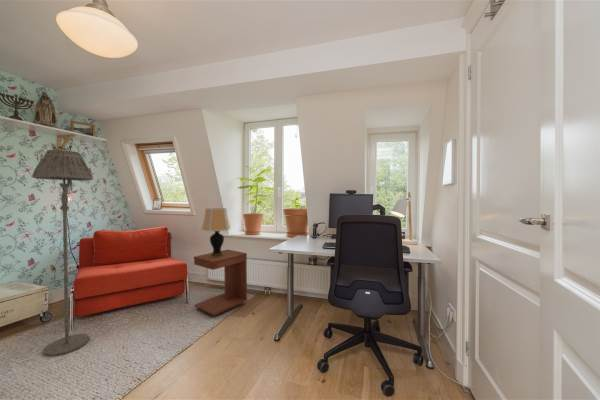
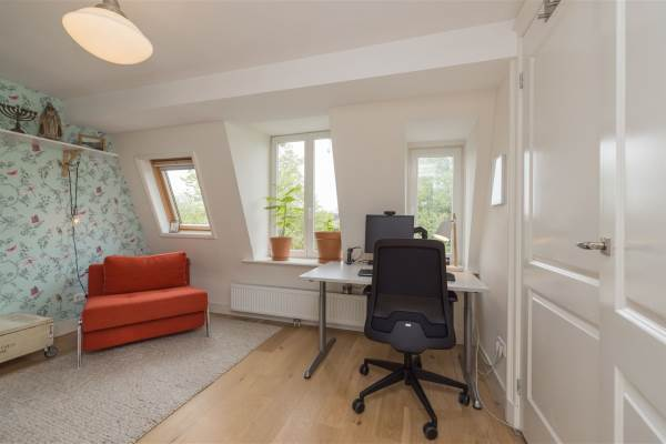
- side table (225, 280)
- table lamp (215, 231)
- floor lamp (65, 248)
